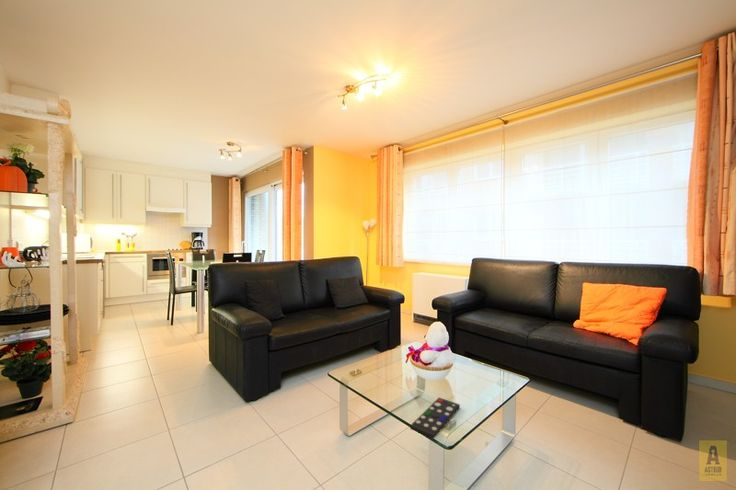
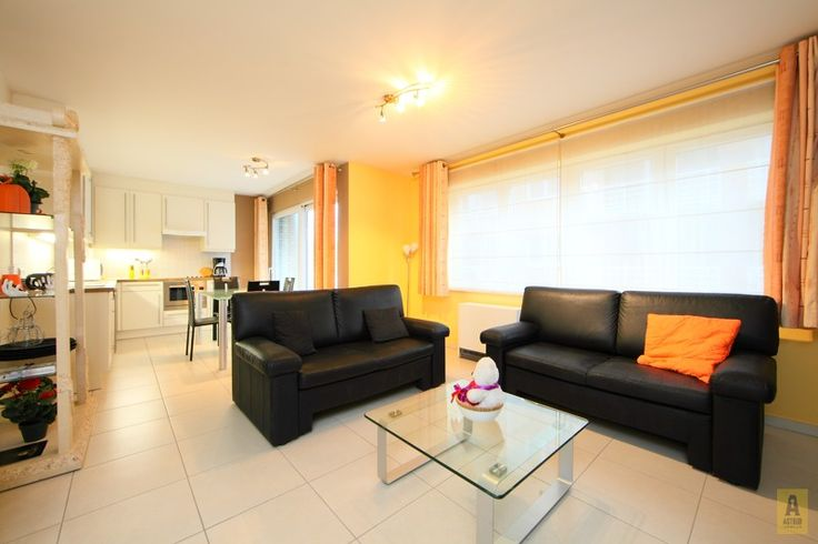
- remote control (436, 415)
